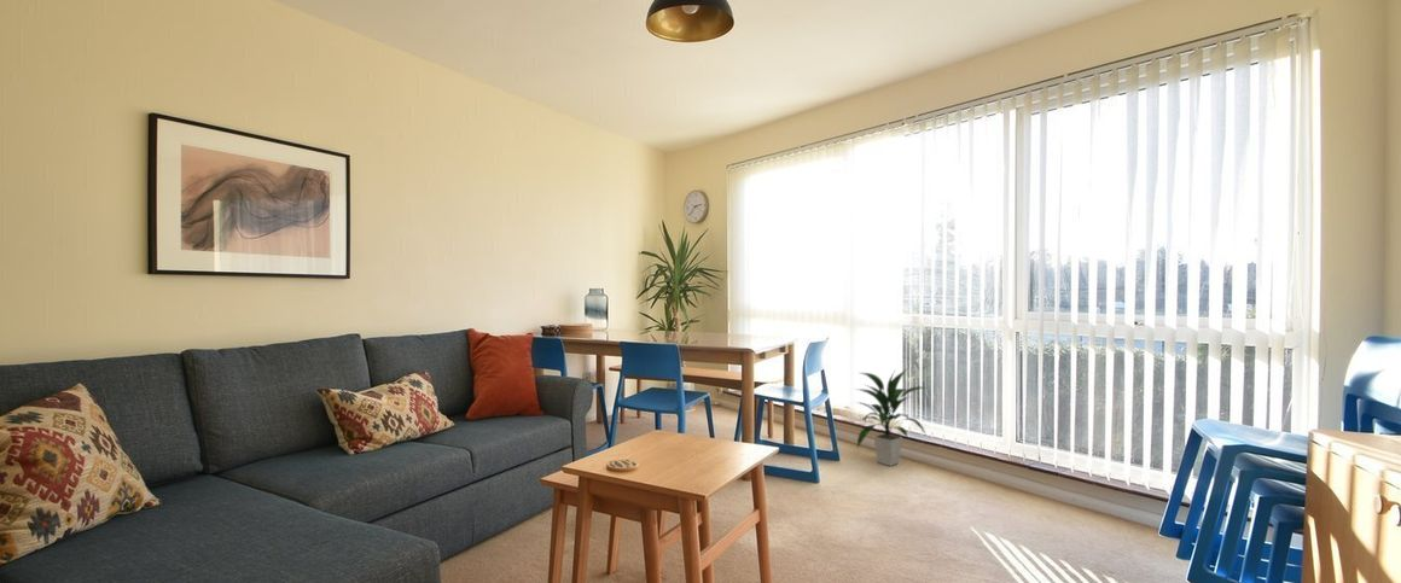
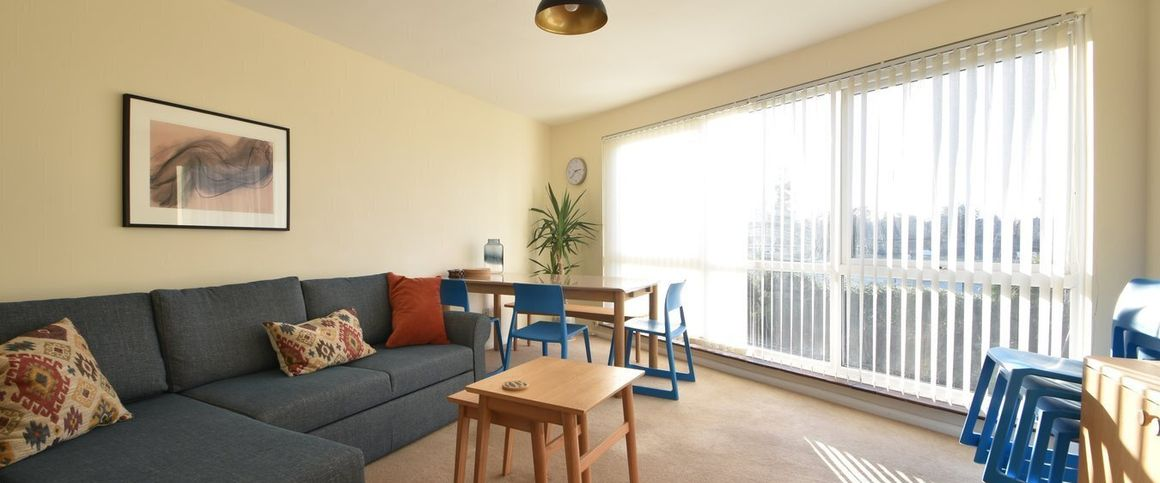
- indoor plant (884, 414)
